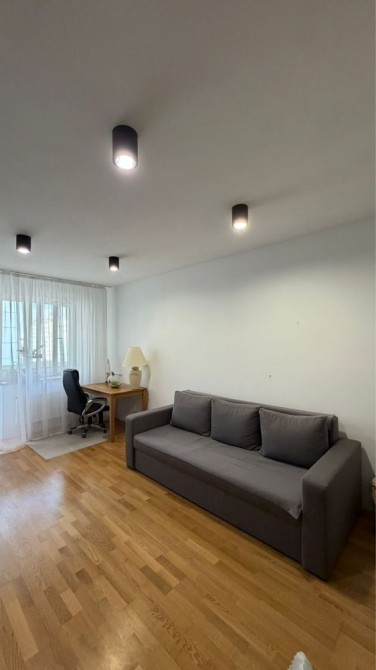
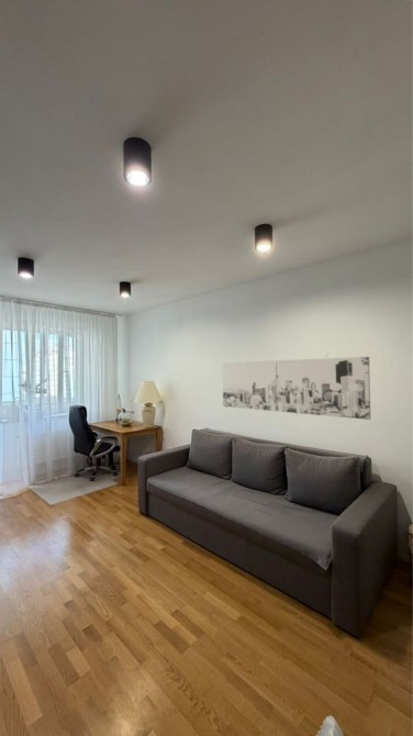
+ wall art (283, 386)
